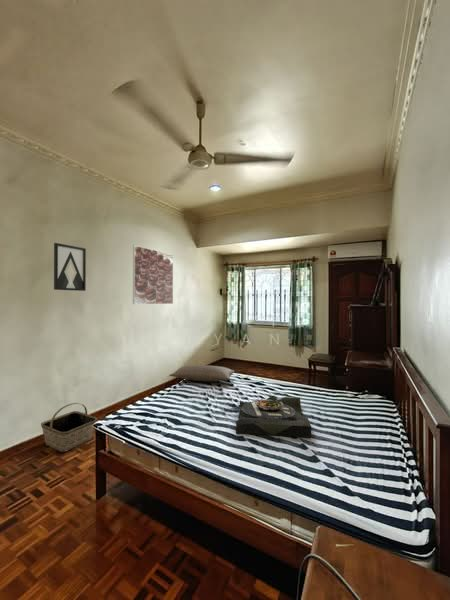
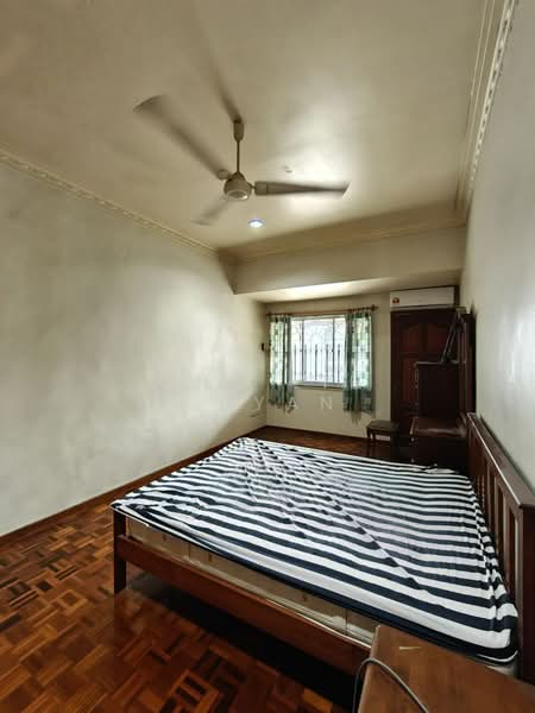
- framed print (154, 277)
- wall art (70, 268)
- basket (69, 422)
- serving tray (271, 407)
- pillow (203, 373)
